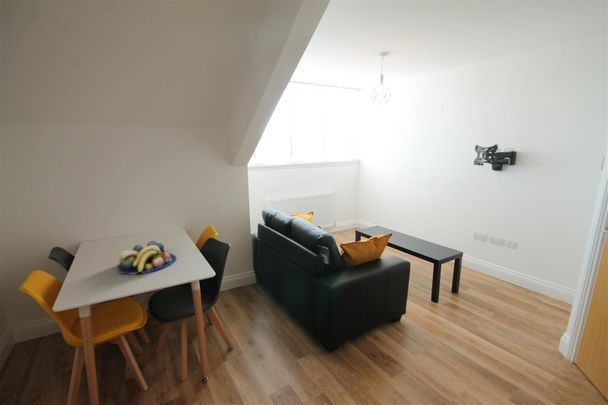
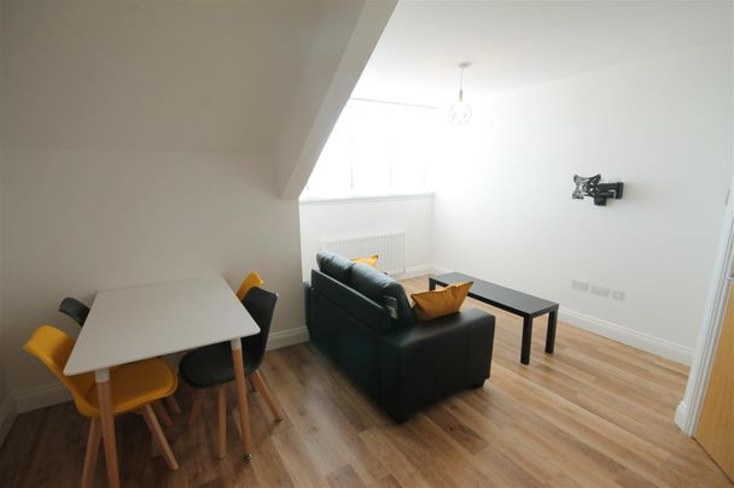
- fruit bowl (147, 254)
